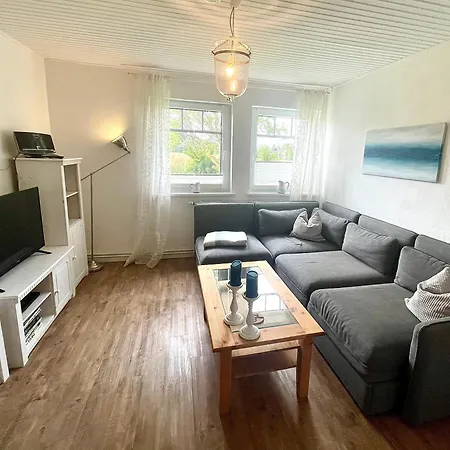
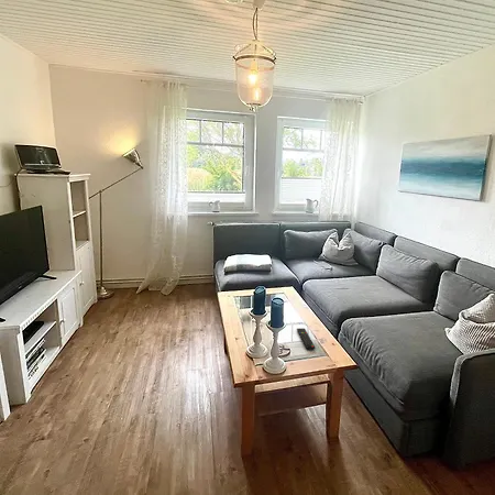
+ remote control (305, 338)
